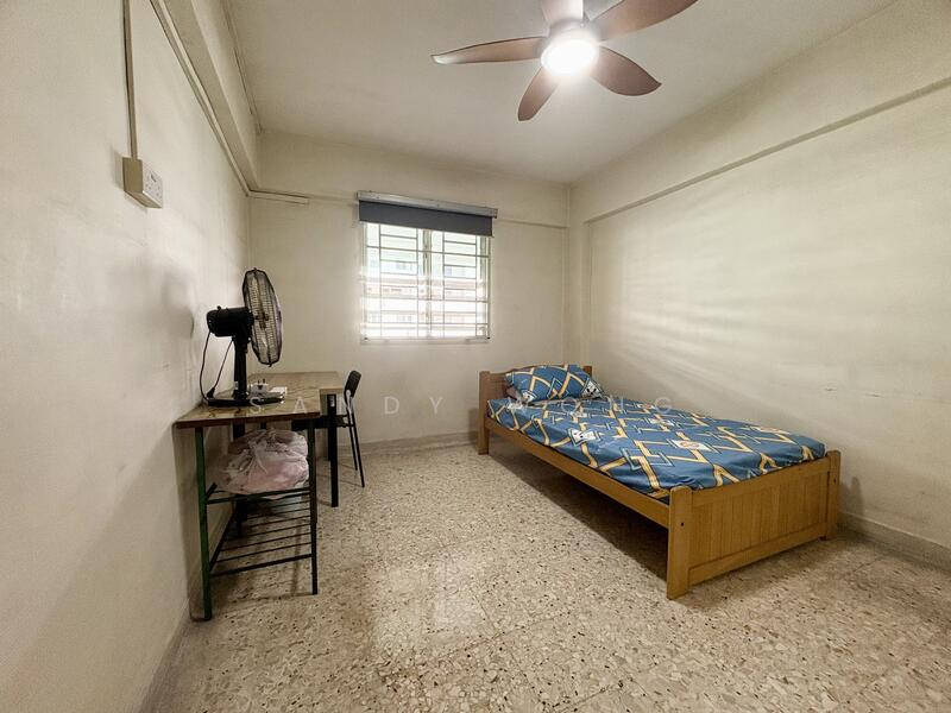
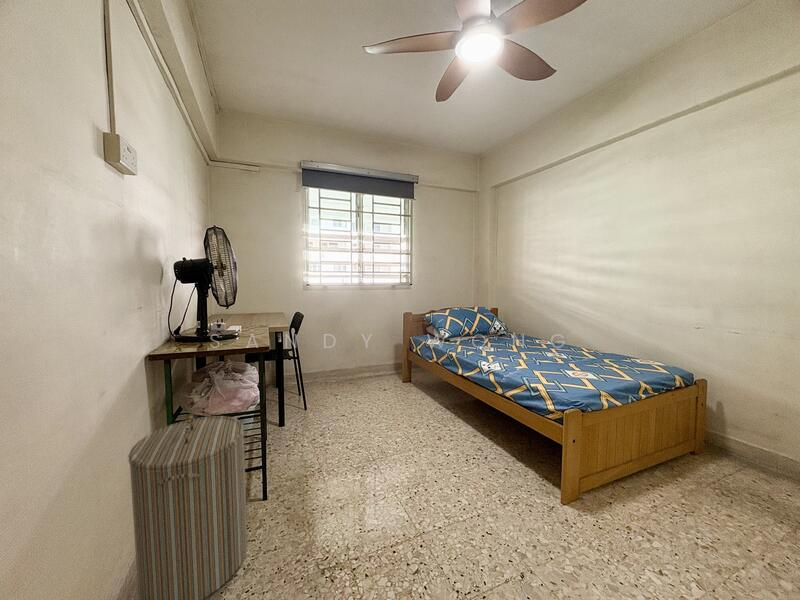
+ laundry hamper (194, 491)
